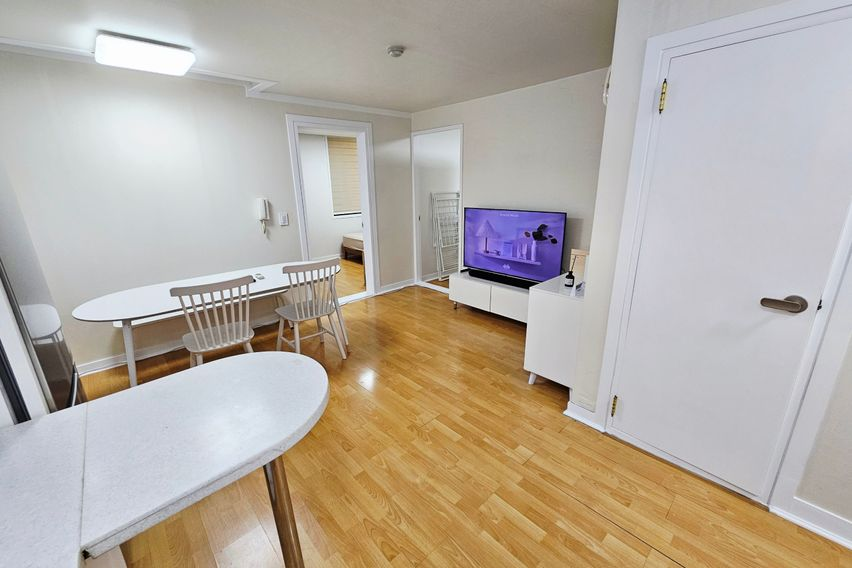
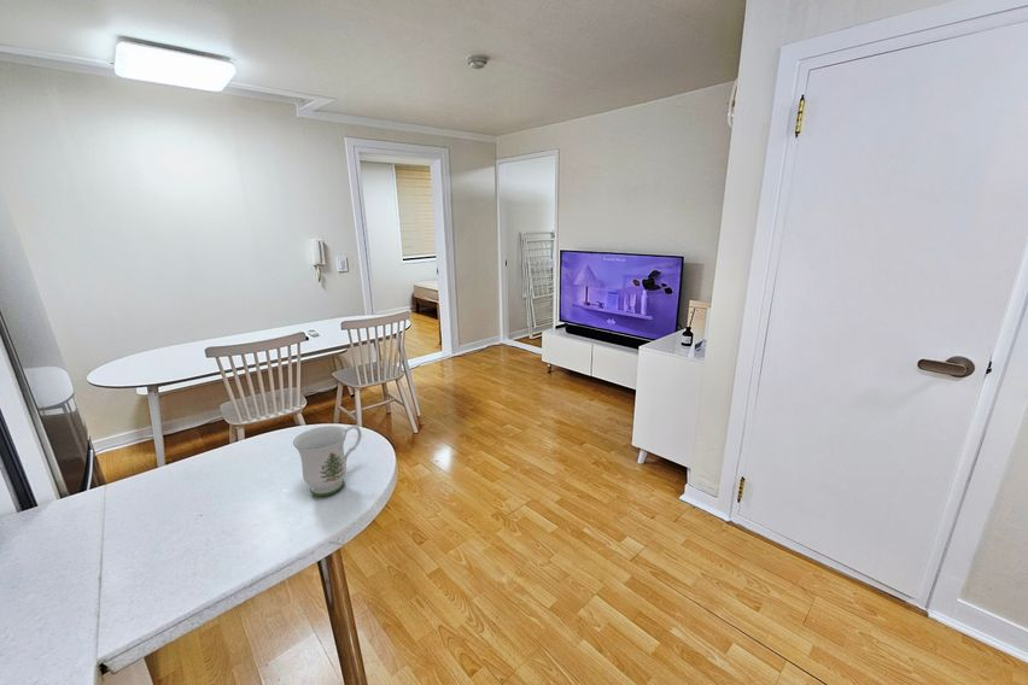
+ mug (332, 458)
